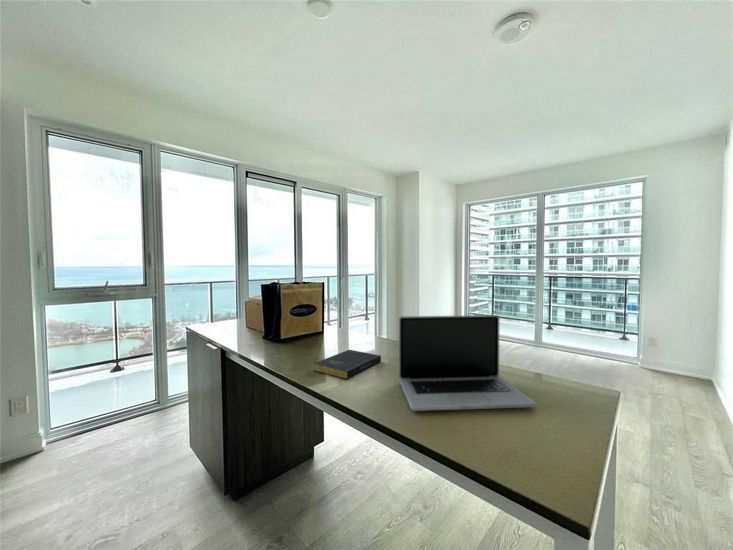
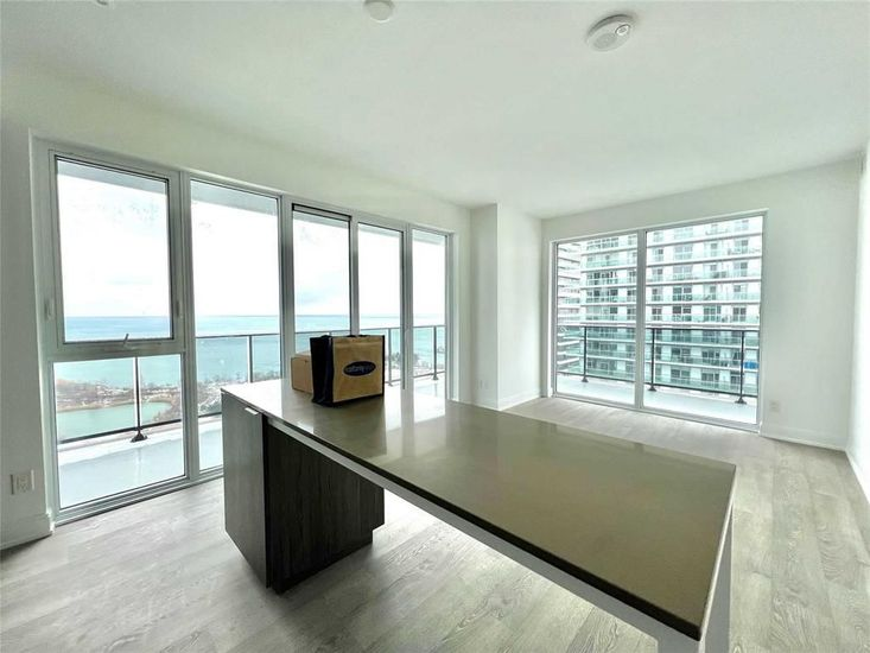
- laptop (460, 357)
- book (349, 362)
